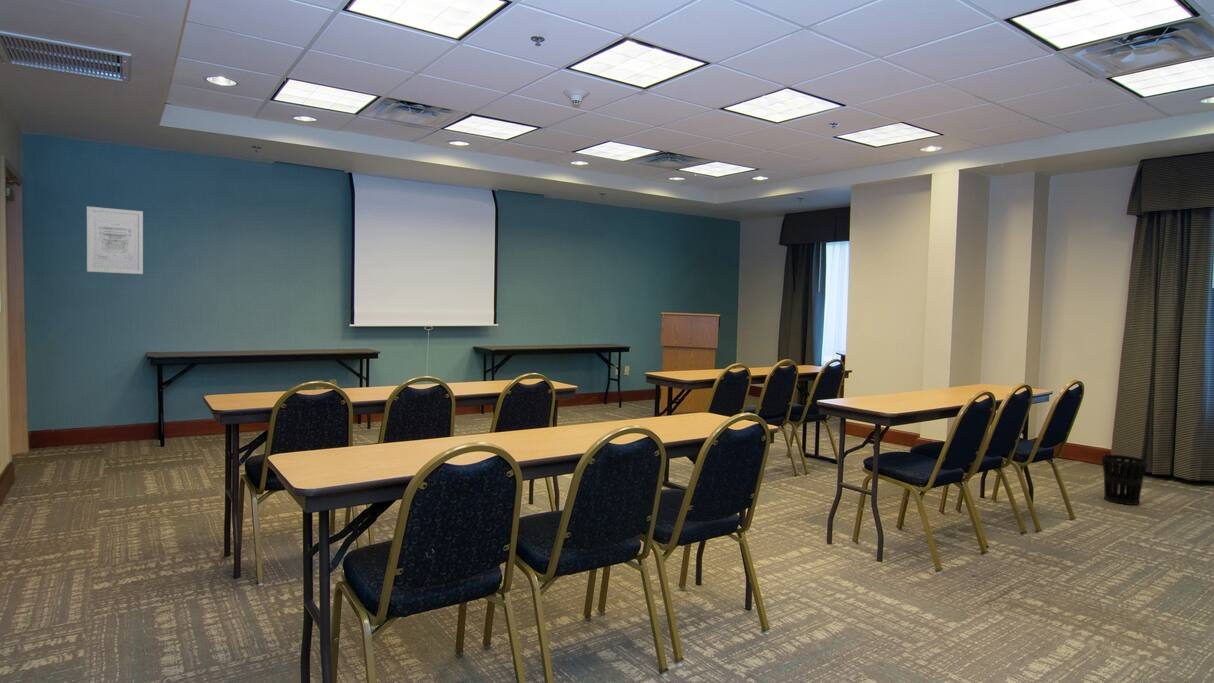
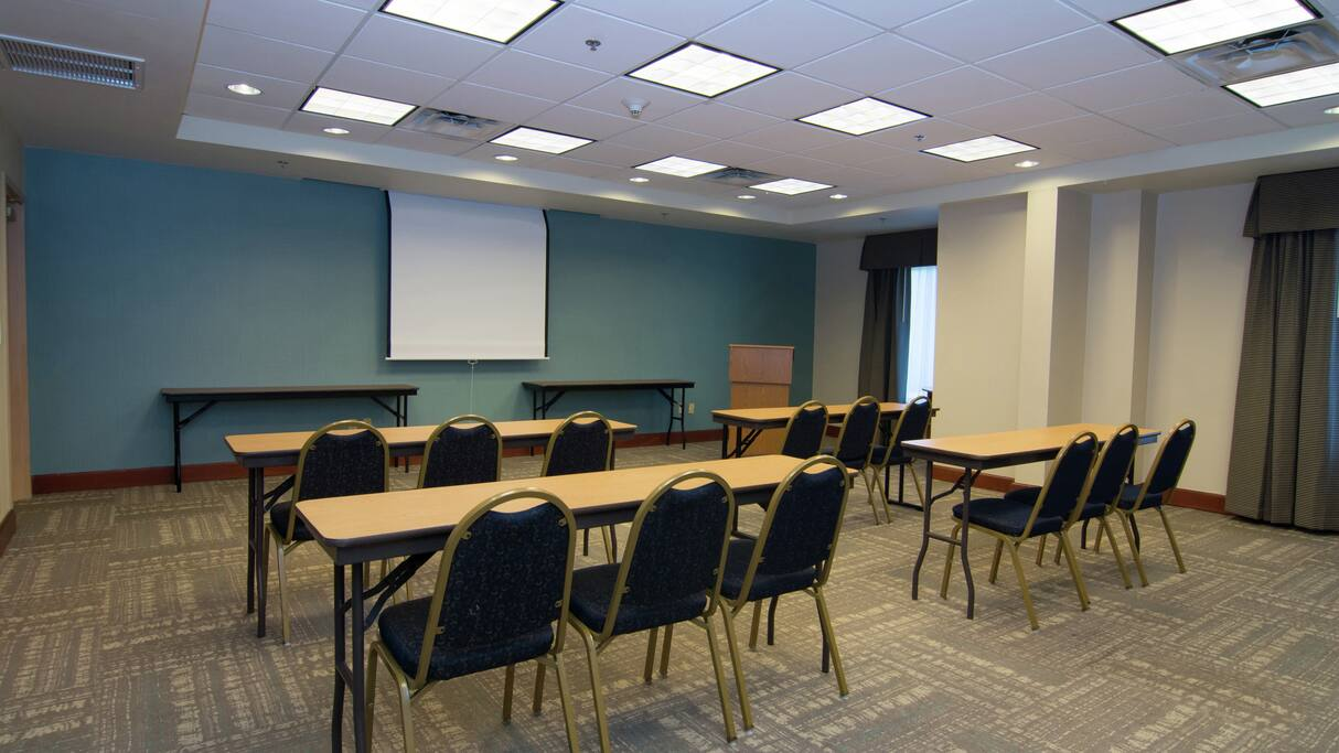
- wall art (115, 240)
- wastebasket (1122, 479)
